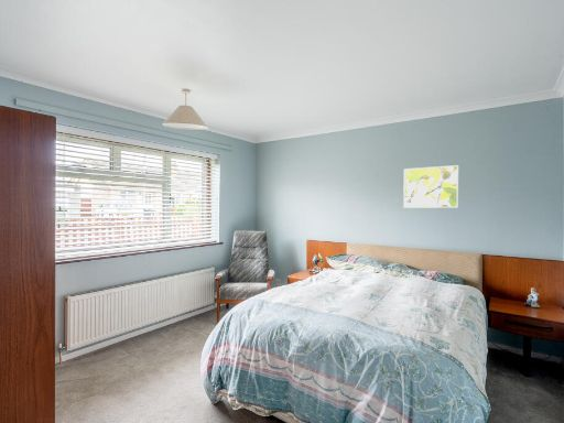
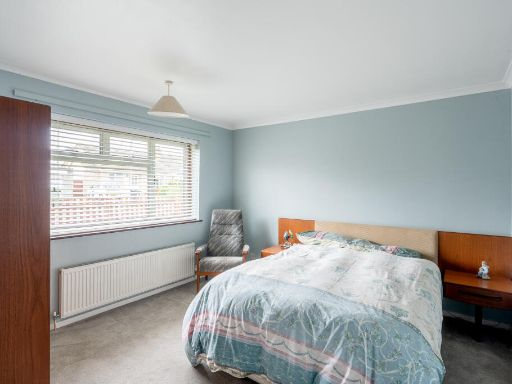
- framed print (430, 187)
